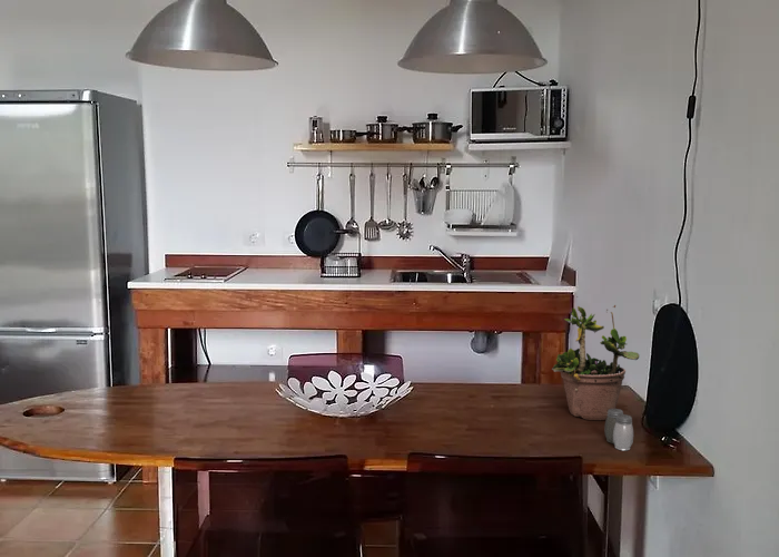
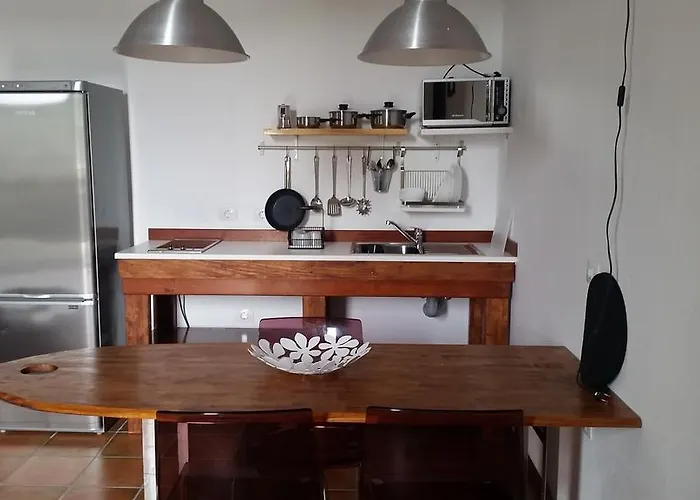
- potted plant (589, 355)
- salt and pepper shaker (619, 428)
